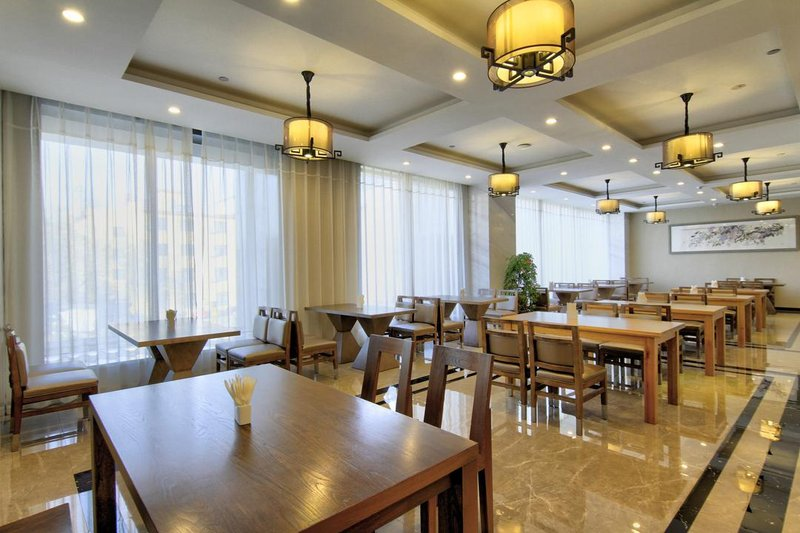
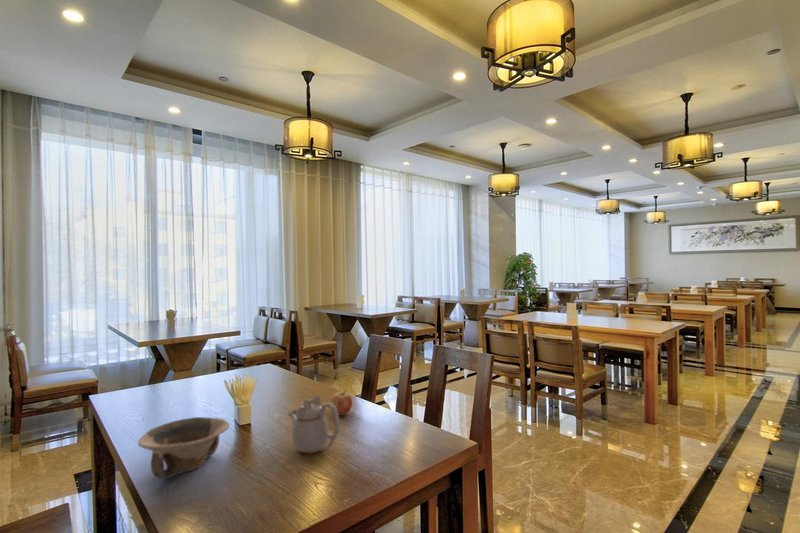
+ teapot (313, 423)
+ bowl (186, 447)
+ fruit (341, 402)
